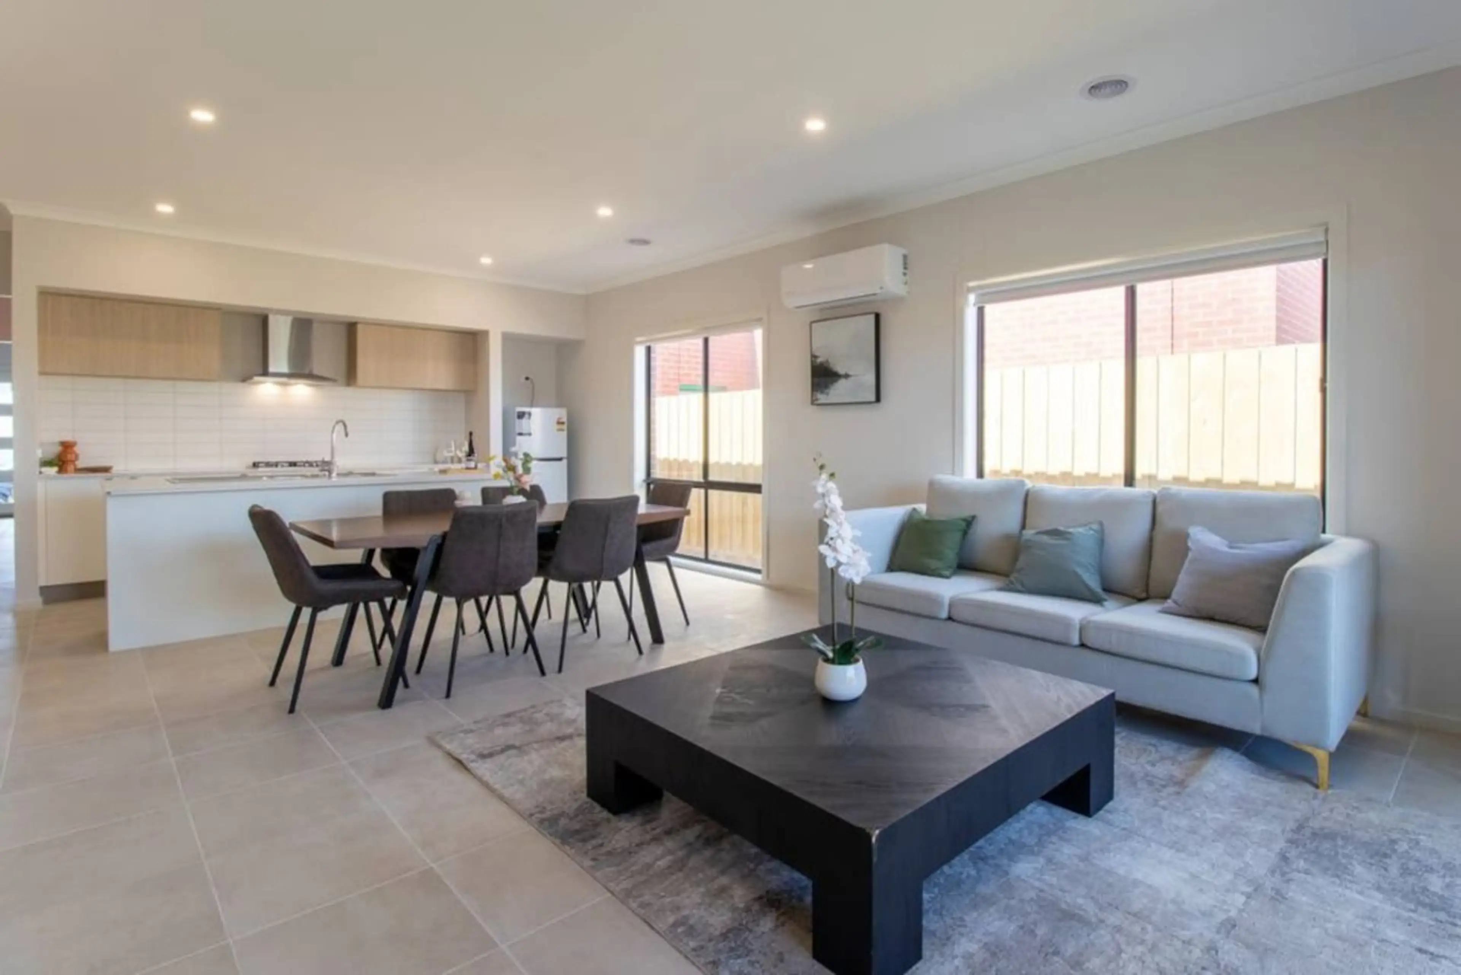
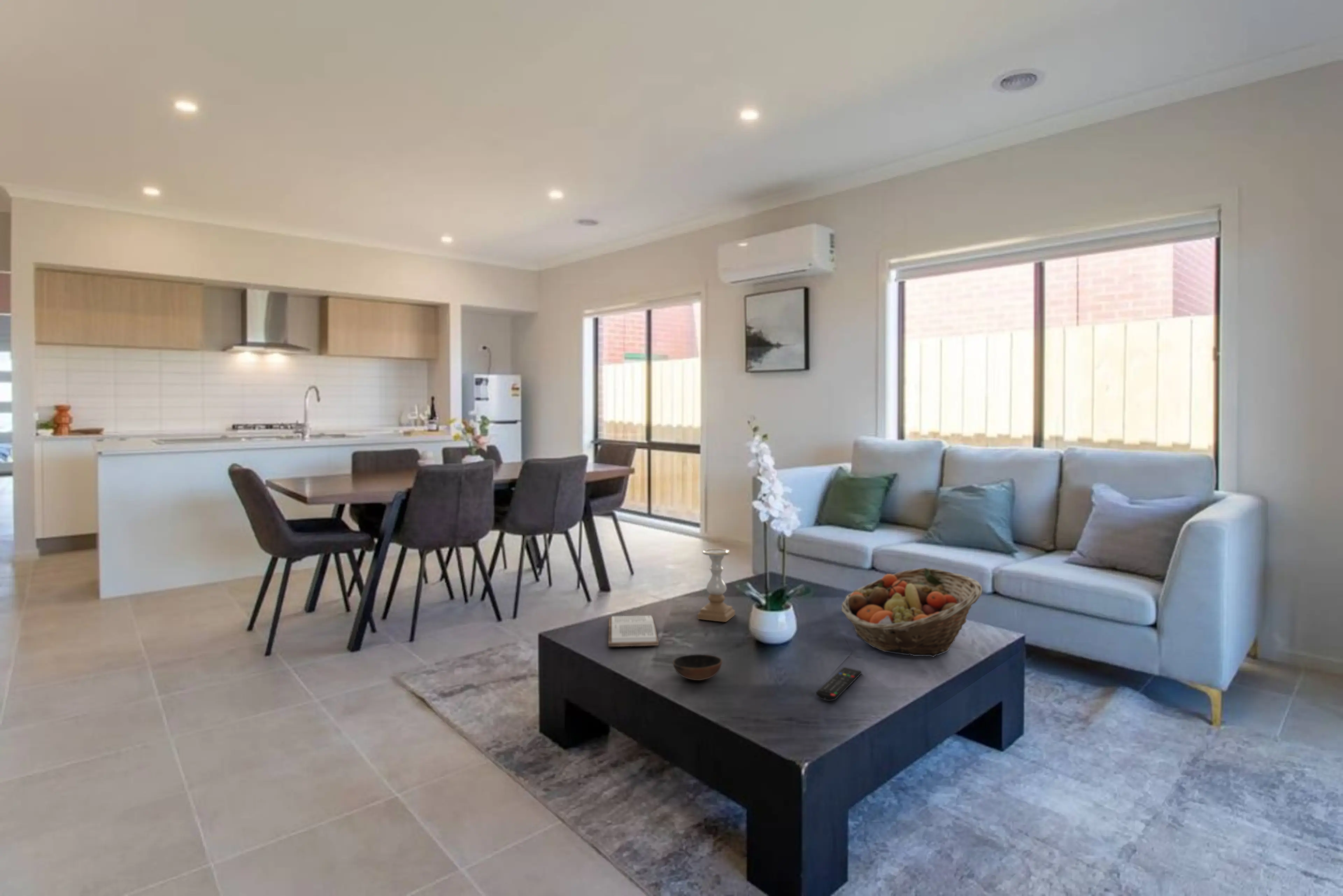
+ remote control (839, 683)
+ candle holder (716, 584)
+ book (632, 627)
+ bowl (697, 669)
+ fruit basket (909, 608)
